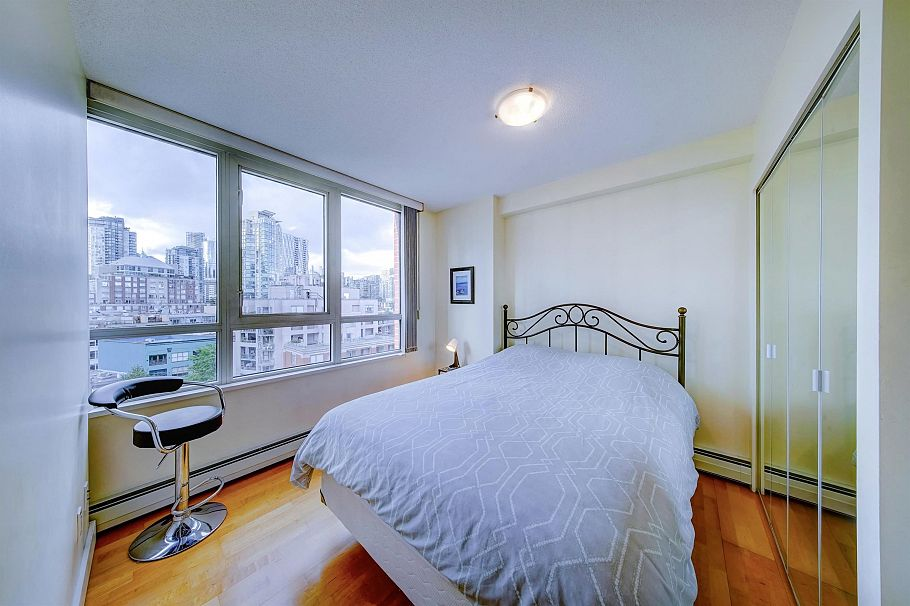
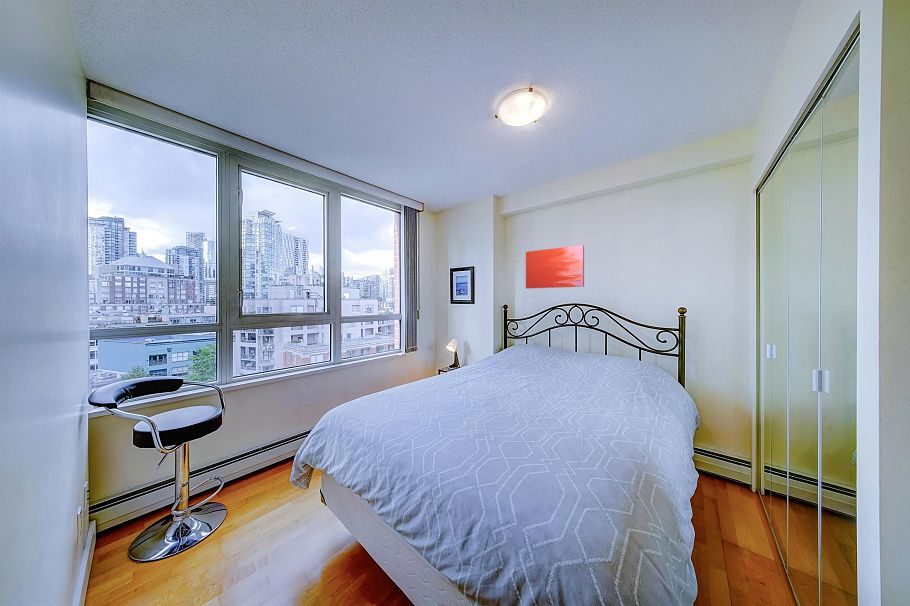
+ wall art (553, 268)
